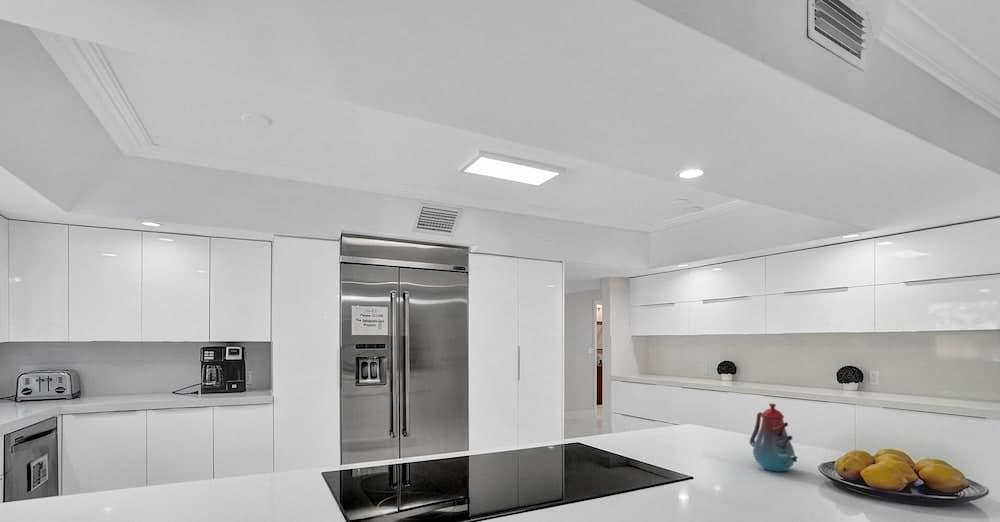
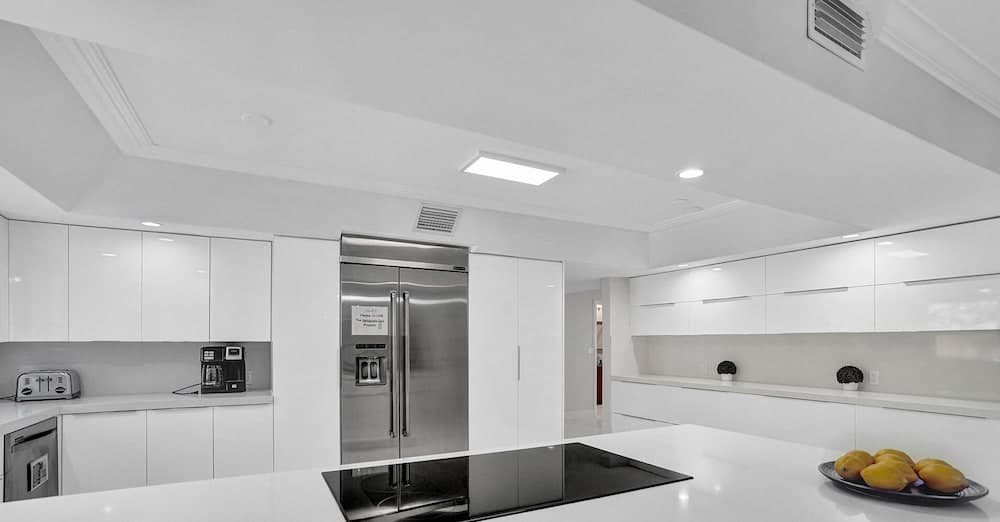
- teakettle (771, 435)
